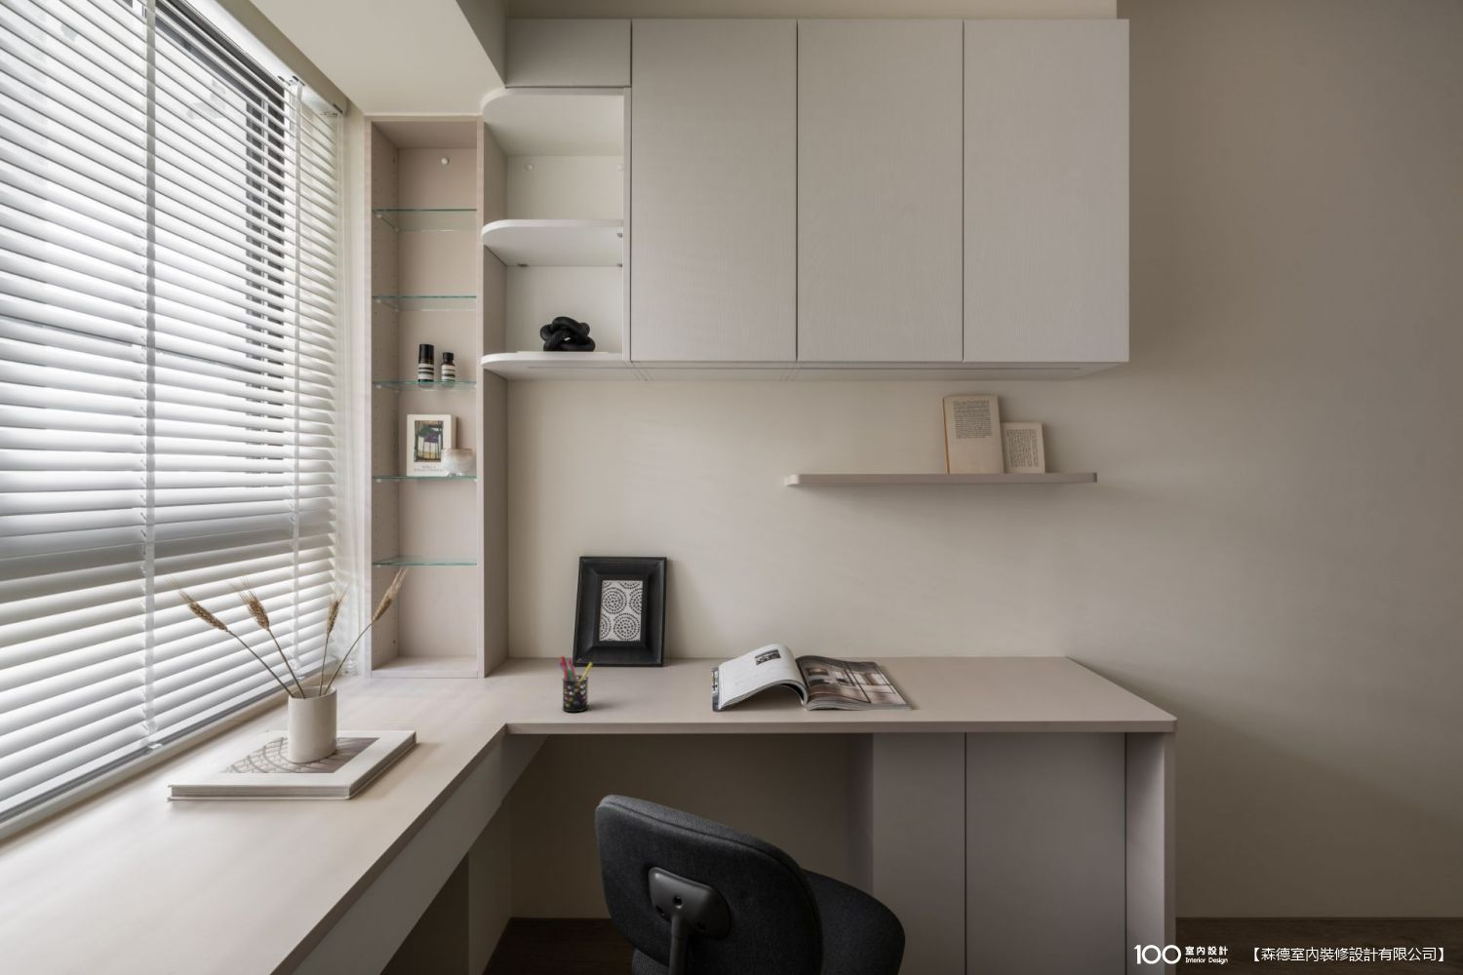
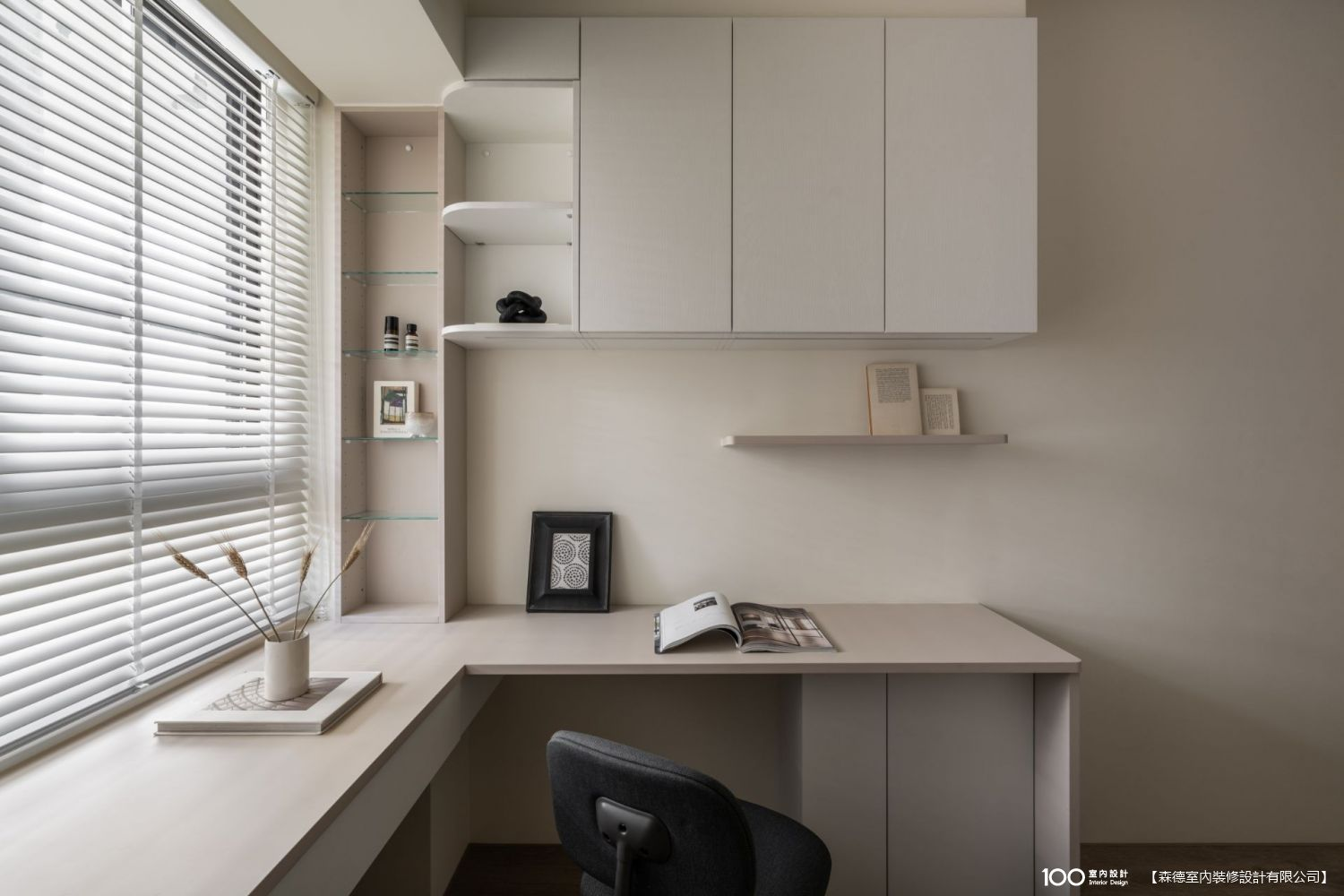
- pen holder (573, 682)
